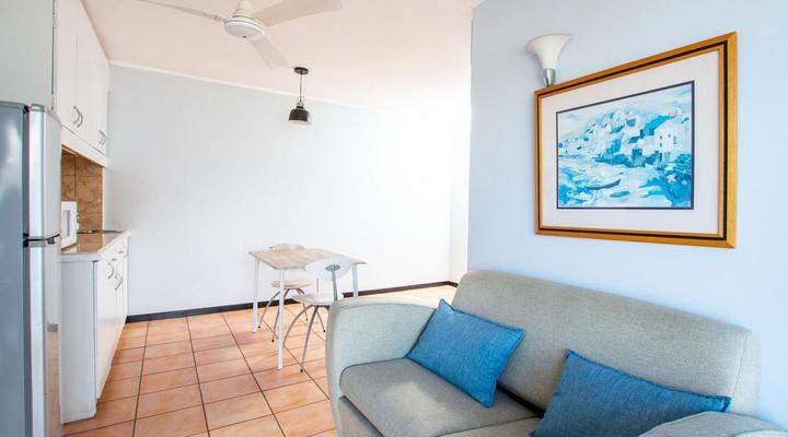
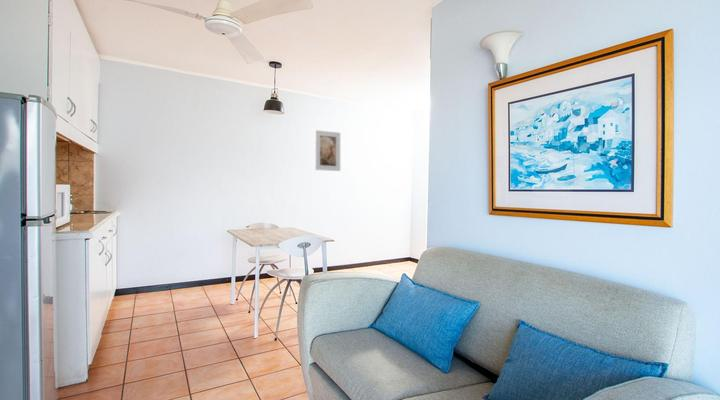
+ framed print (327, 151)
